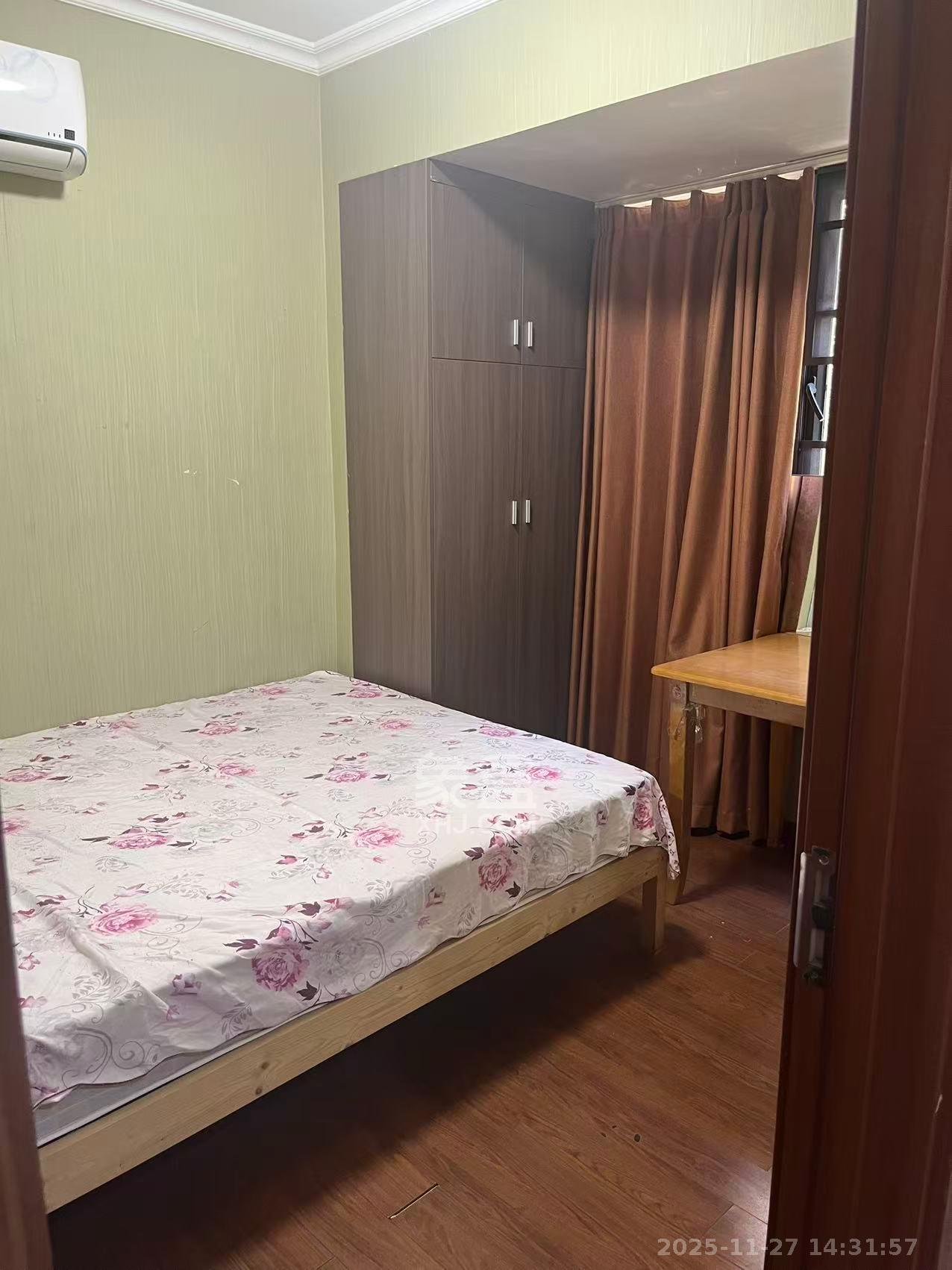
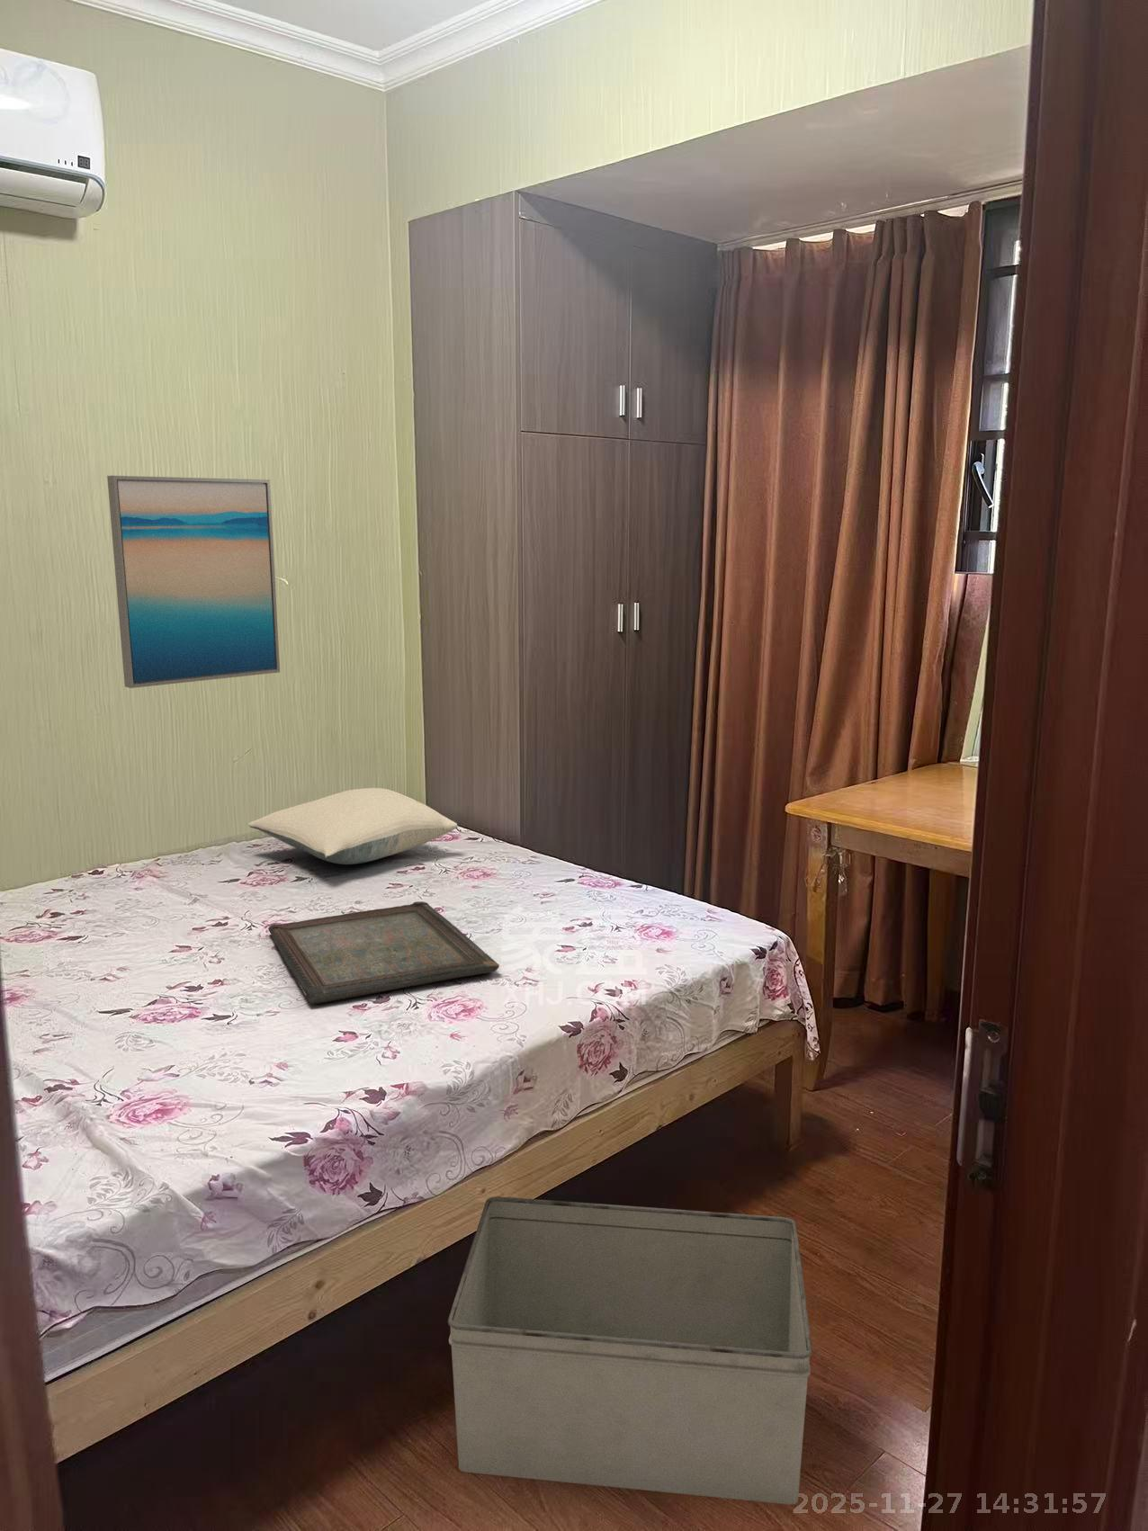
+ wall art (199, 580)
+ storage bin (632, 1348)
+ serving tray (377, 946)
+ pillow (352, 826)
